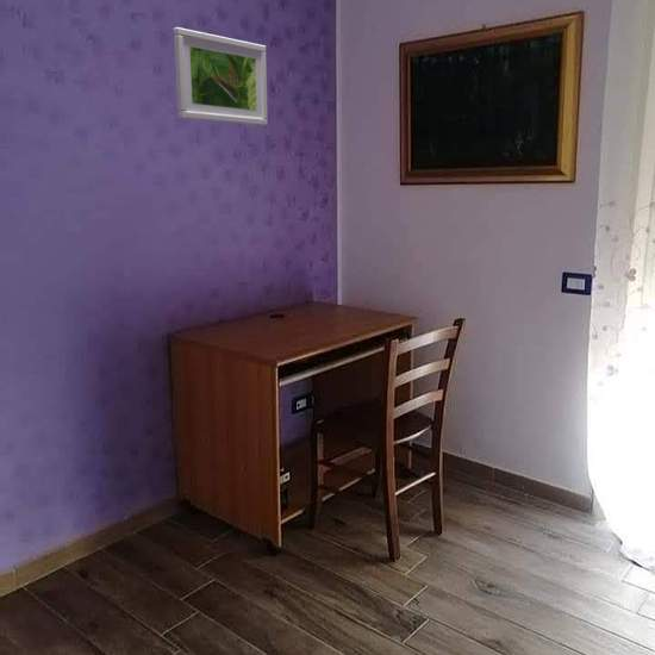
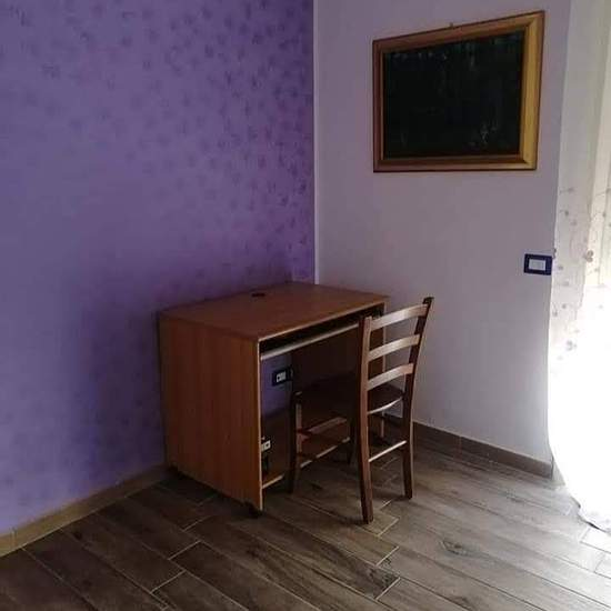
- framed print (224, 80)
